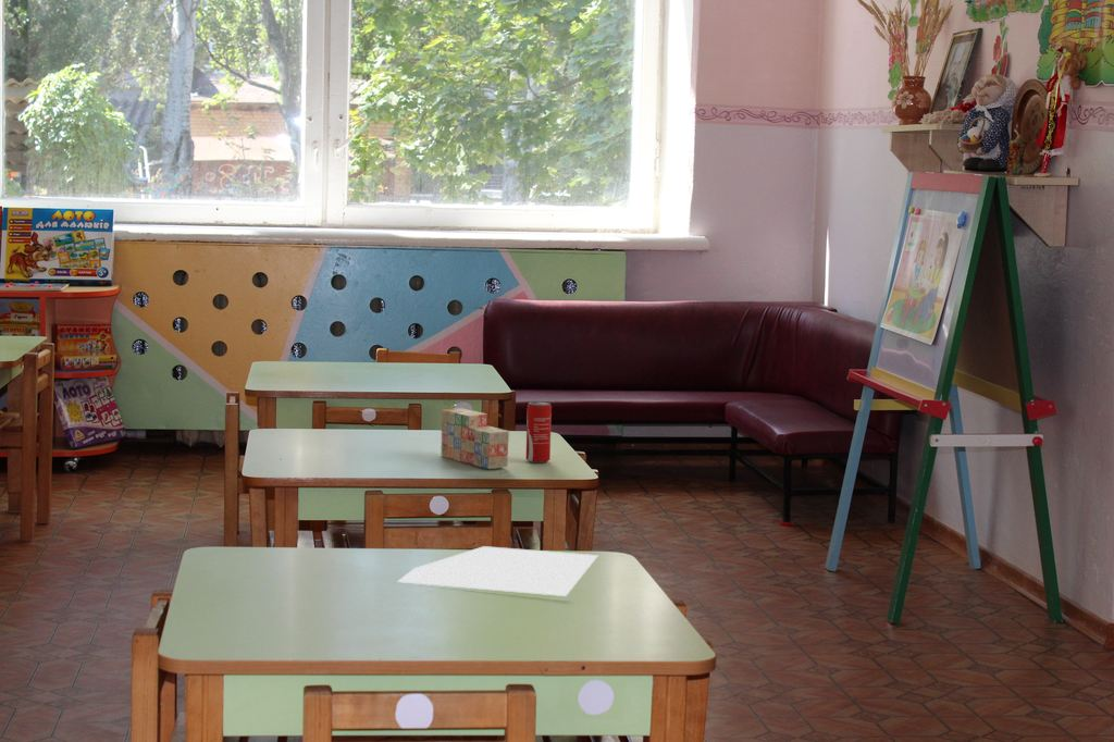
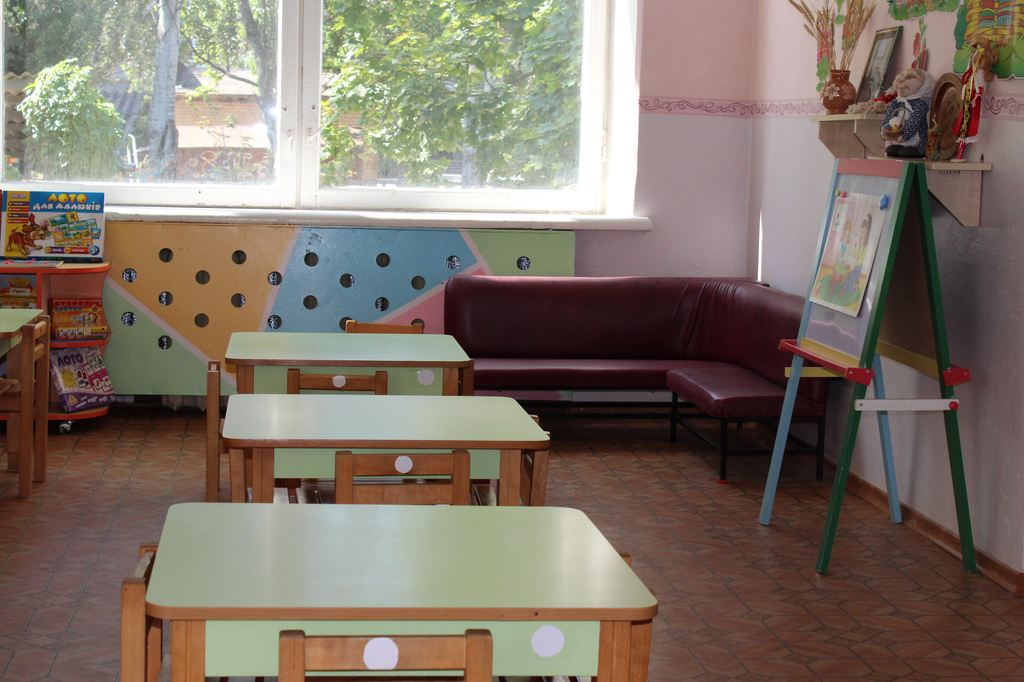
- stack of blocks (473, 437)
- paper sheet (502, 568)
- beverage can (539, 432)
